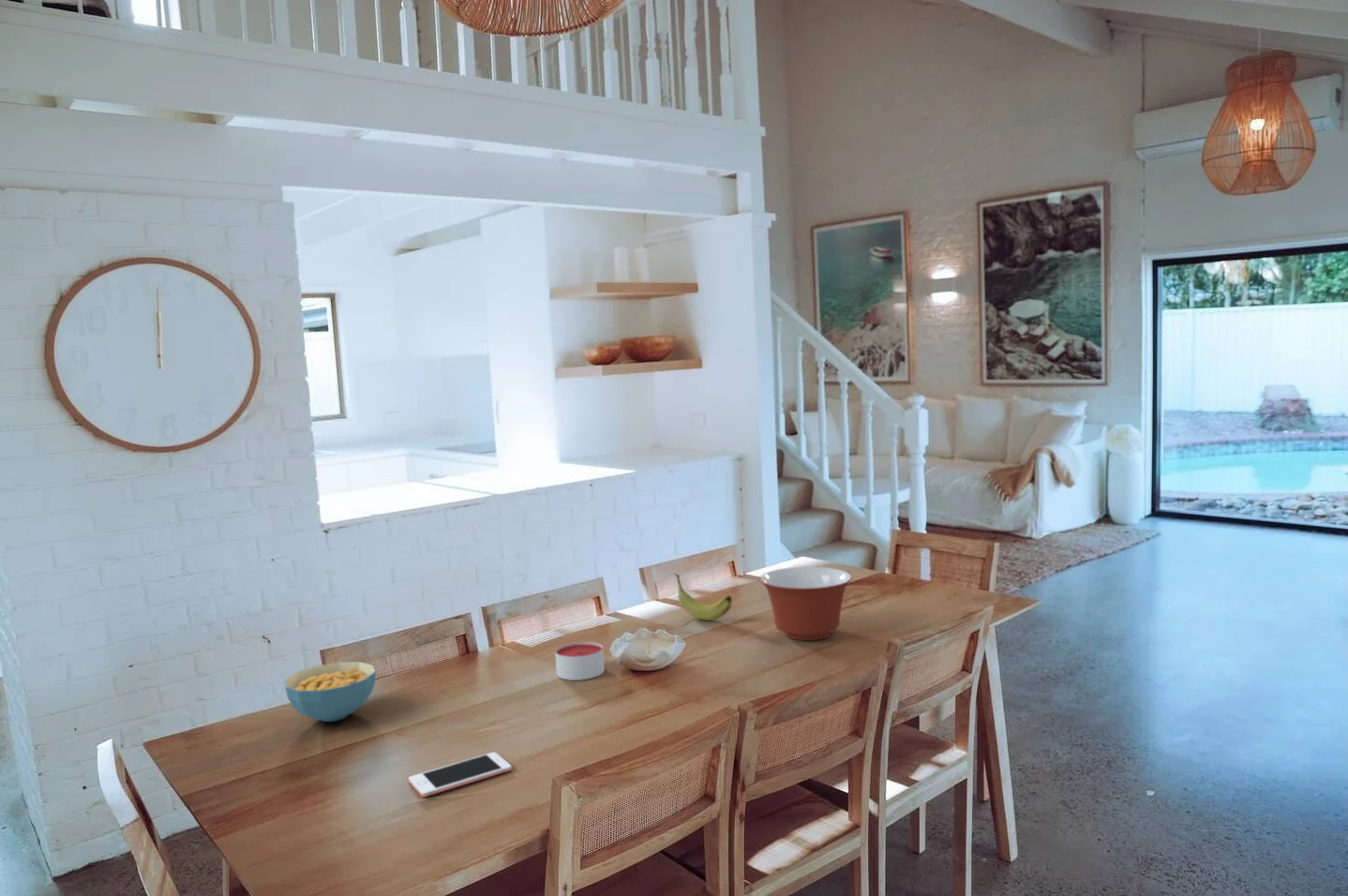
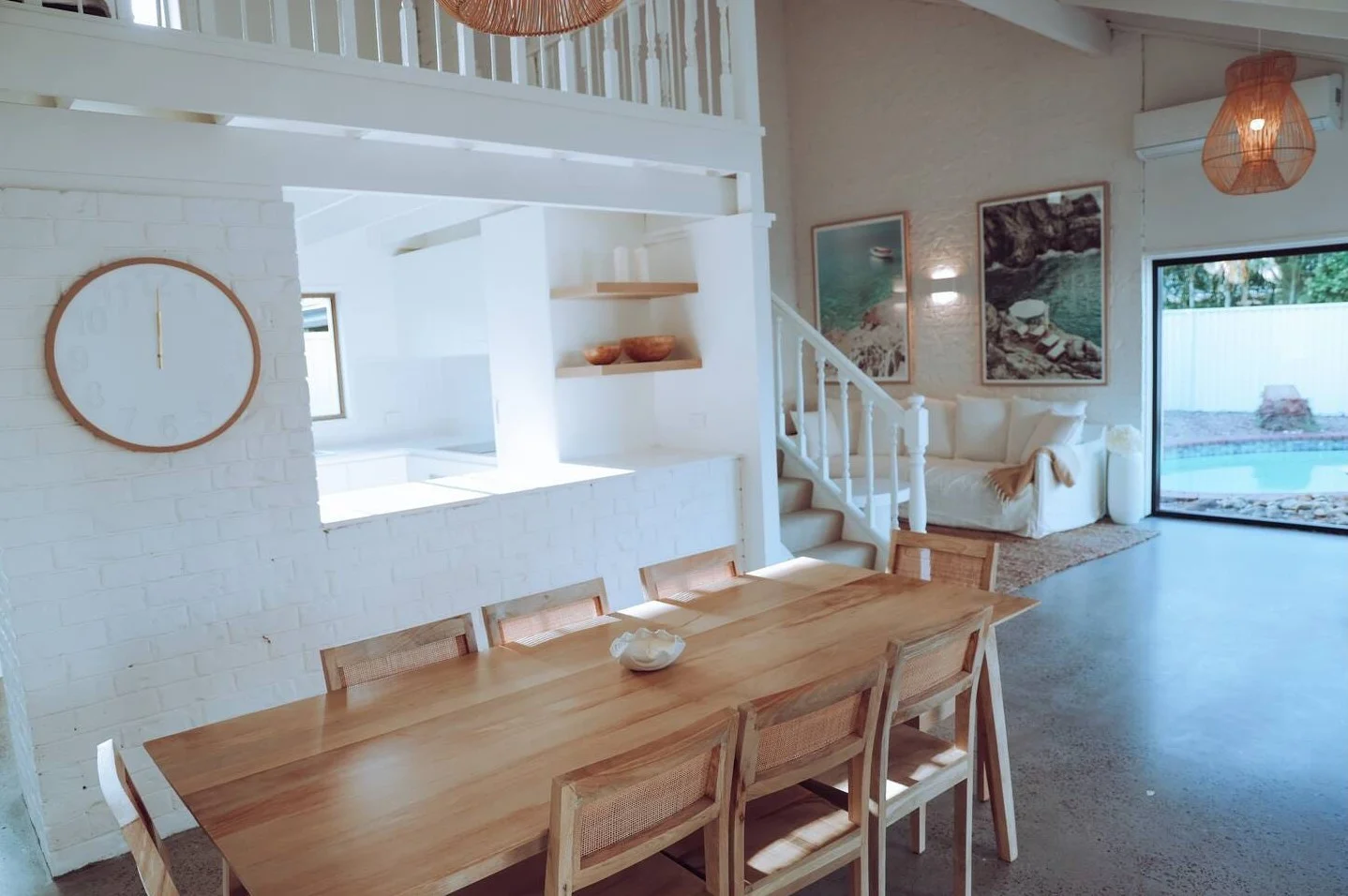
- cereal bowl (332, 695)
- candle (579, 659)
- fruit (700, 603)
- mixing bowl (806, 605)
- cell phone (460, 773)
